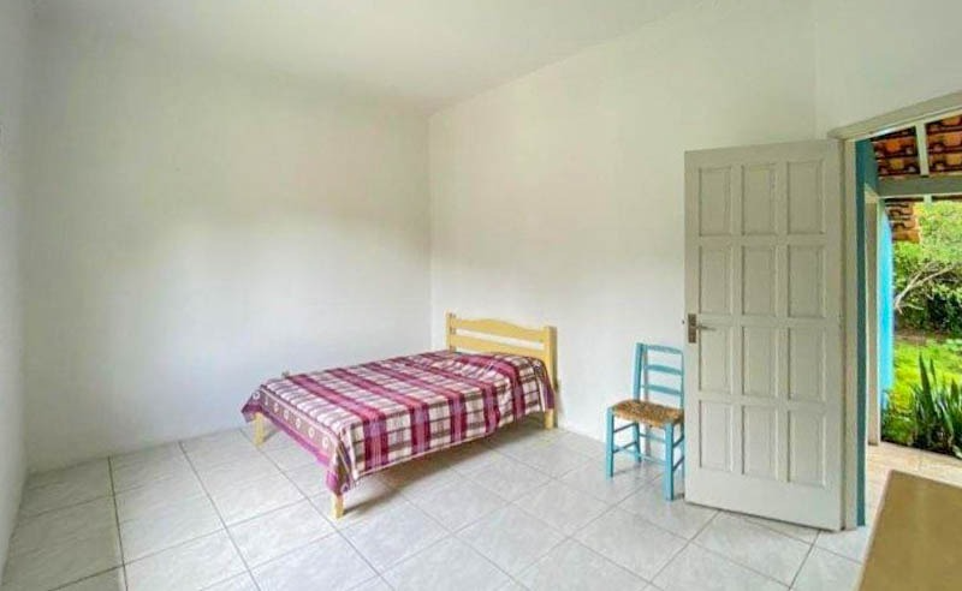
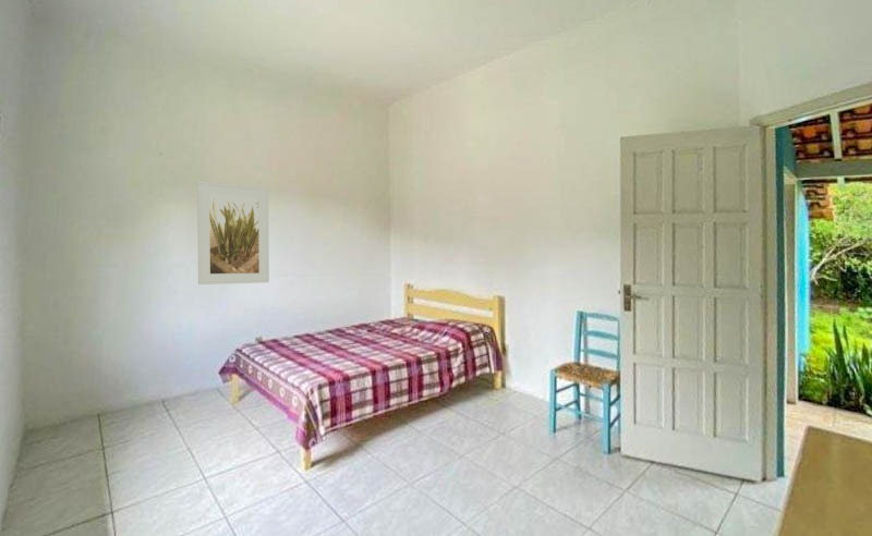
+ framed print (234, 234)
